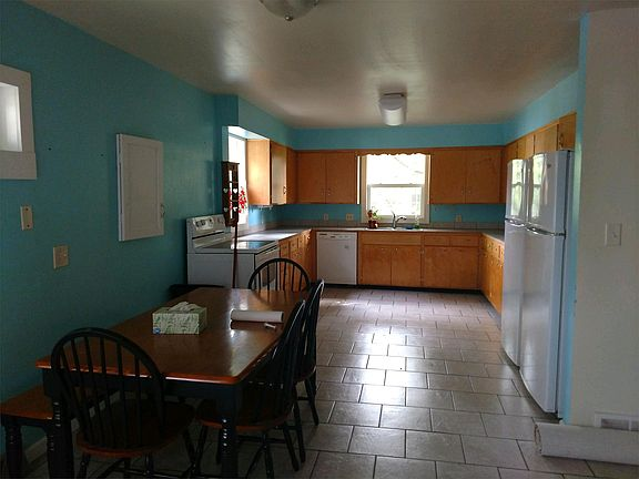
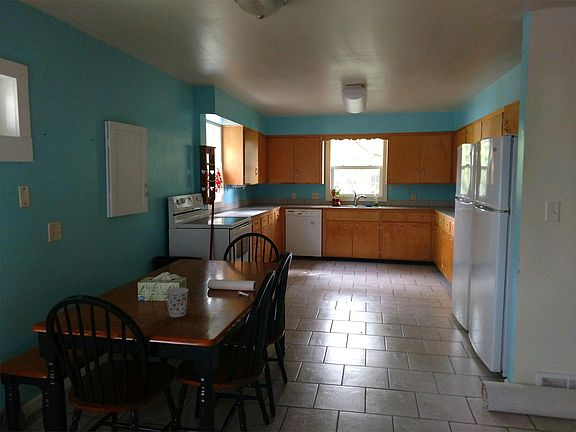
+ cup (177, 302)
